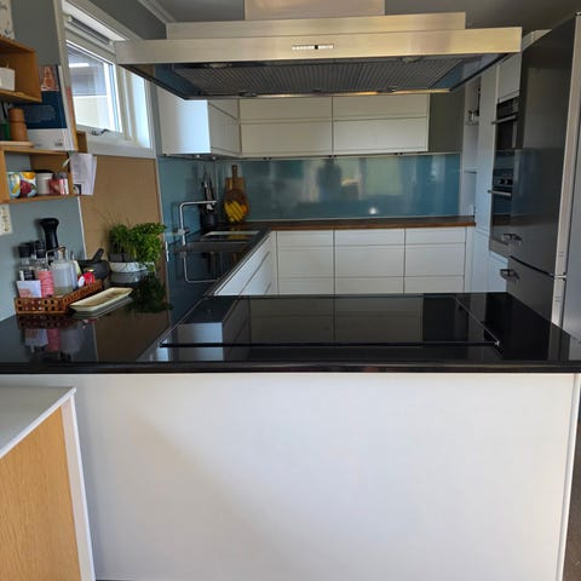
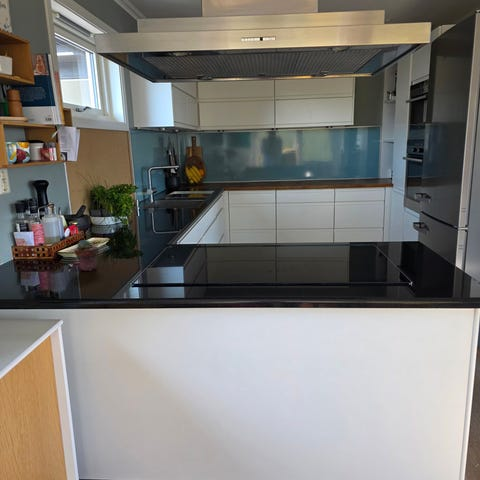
+ potted succulent (86, 254)
